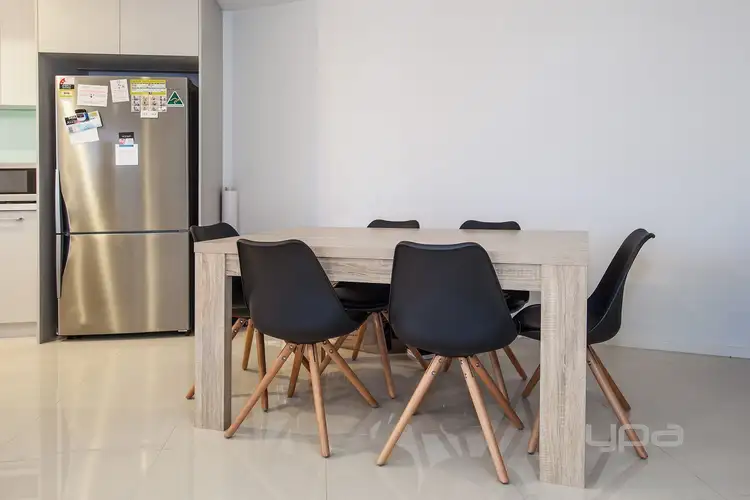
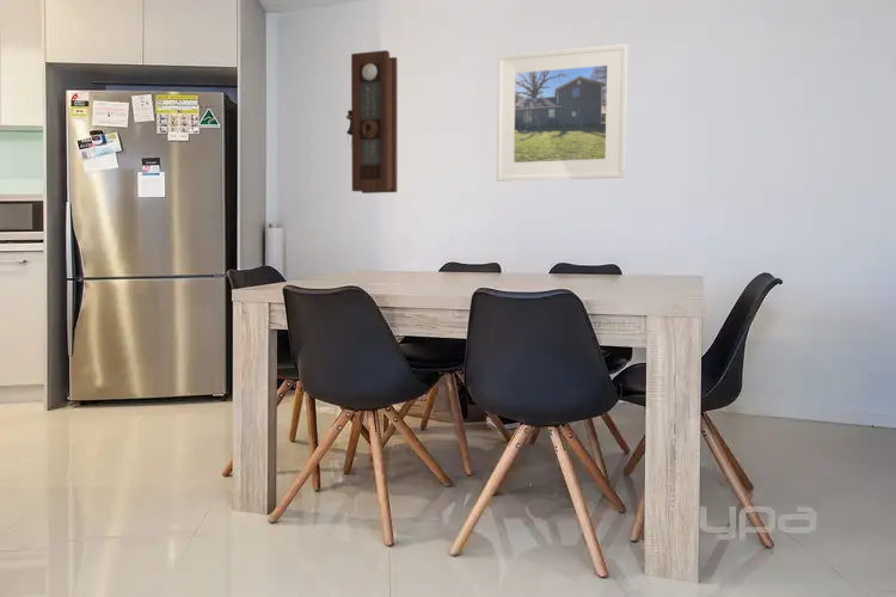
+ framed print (559, 115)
+ pendulum clock (368, 124)
